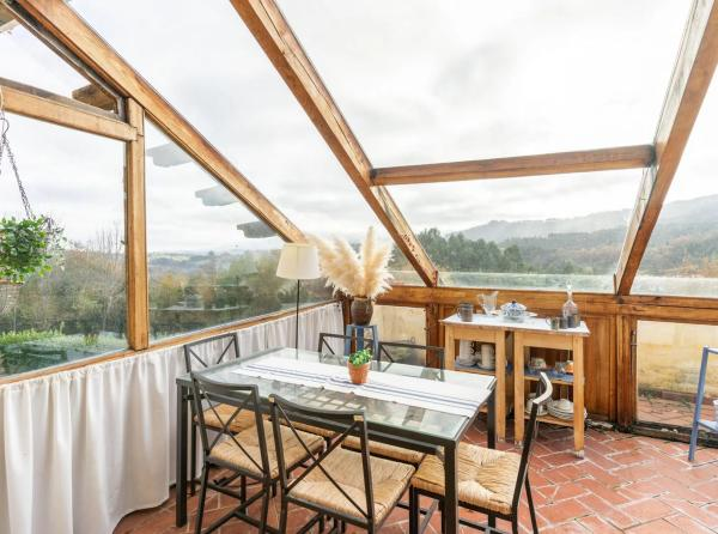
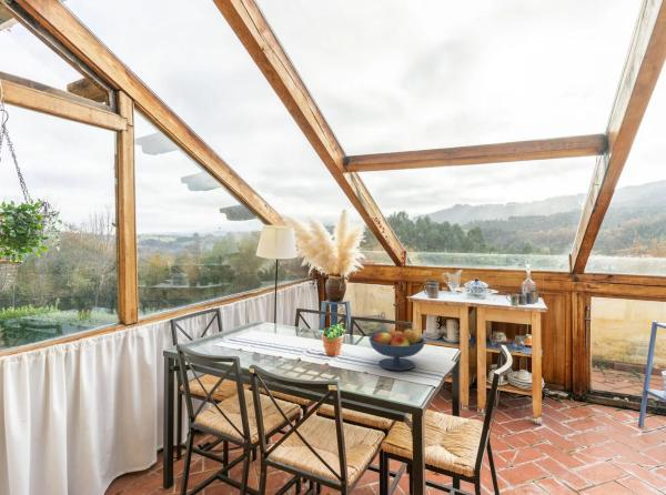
+ fruit bowl (396, 346)
